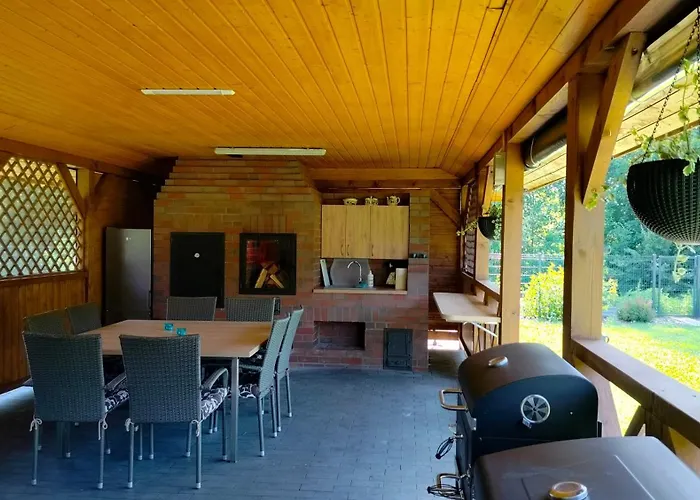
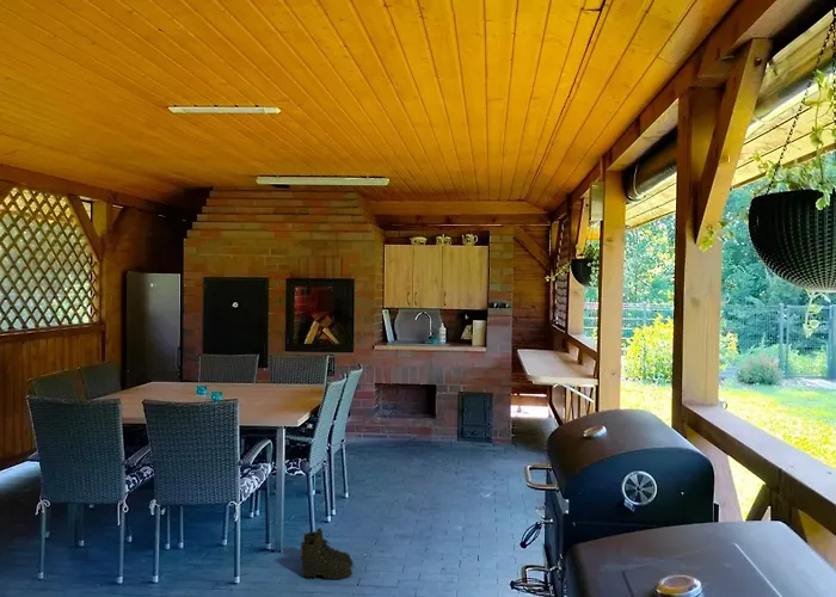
+ boots (326, 550)
